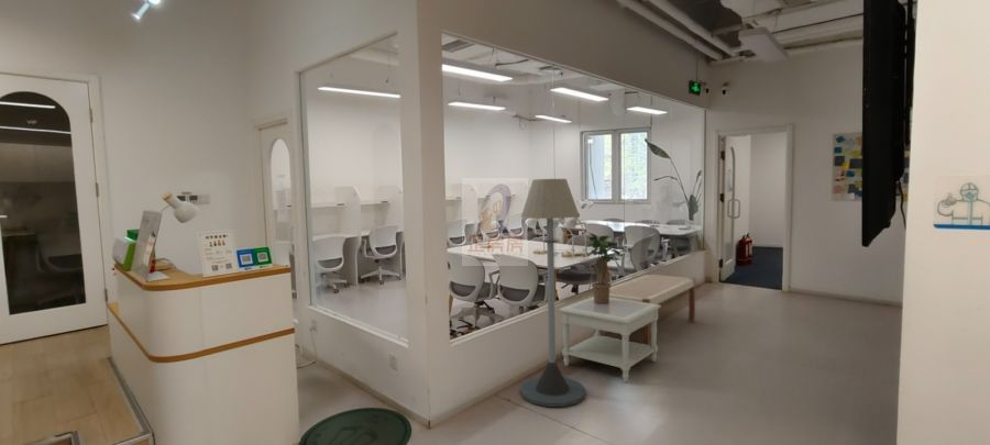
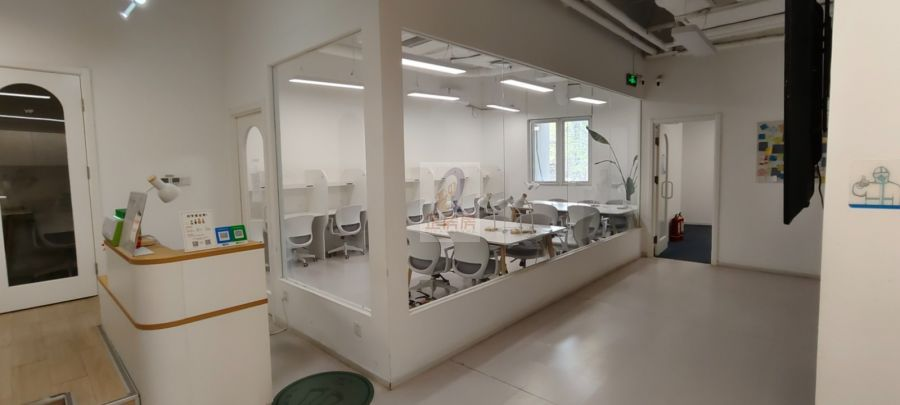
- floor lamp (550, 287)
- side table (609, 337)
- potted plant (603, 267)
- bench (648, 302)
